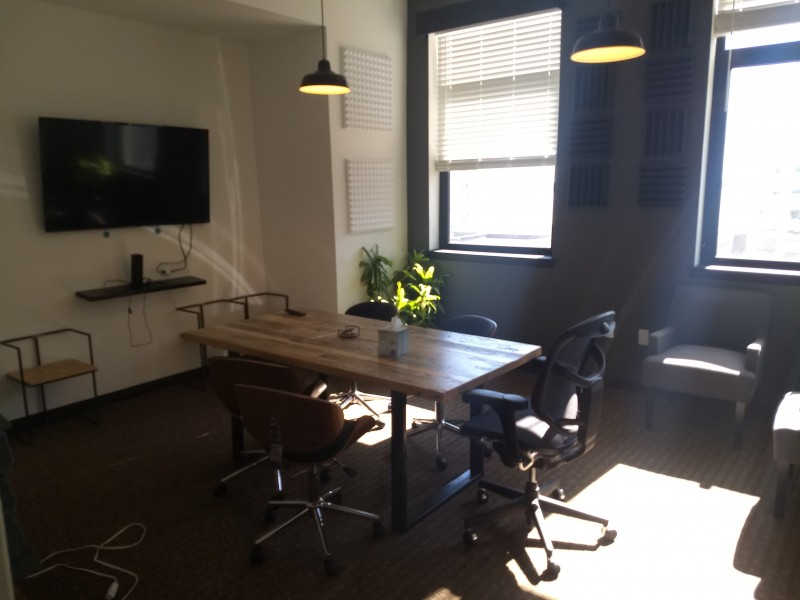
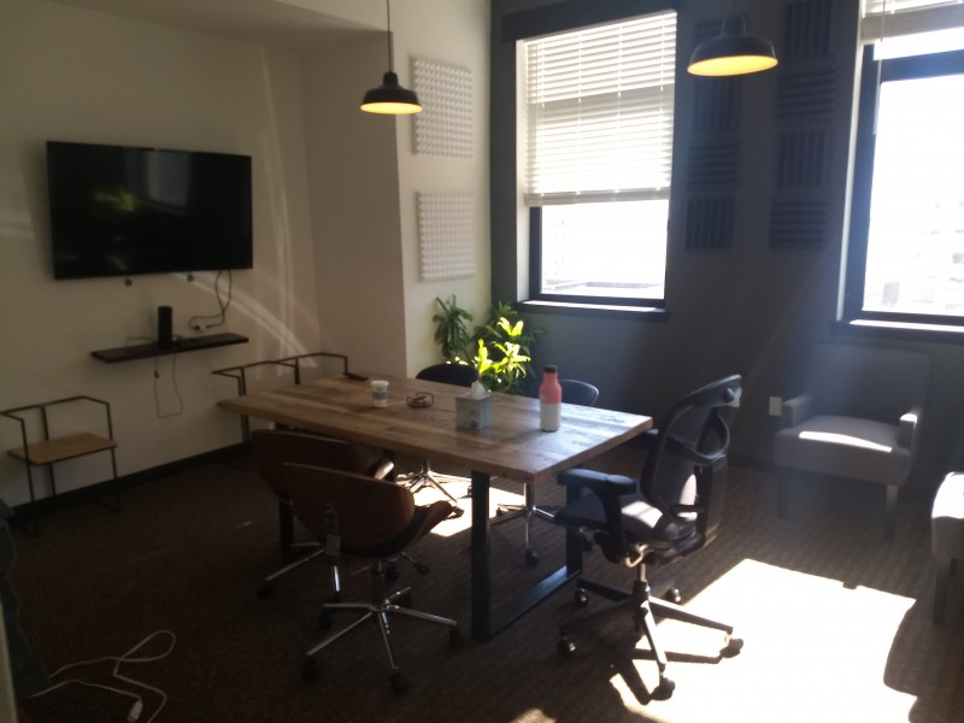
+ coffee cup (380, 393)
+ water bottle (549, 398)
